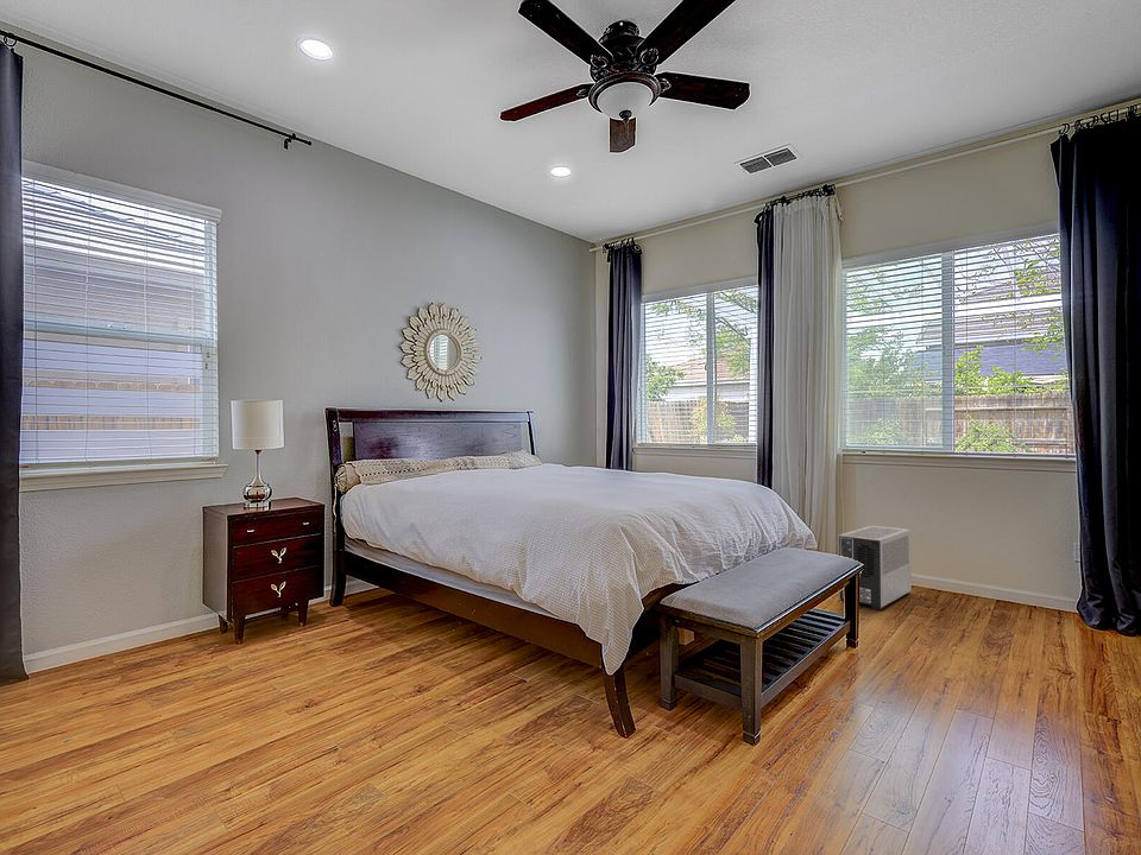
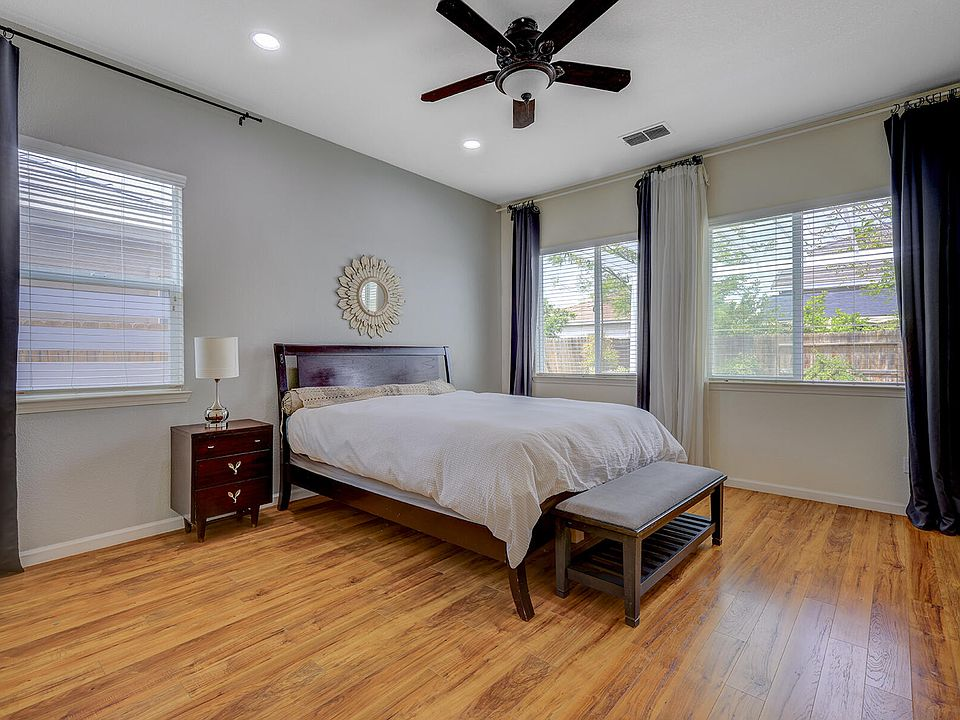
- air purifier (876, 564)
